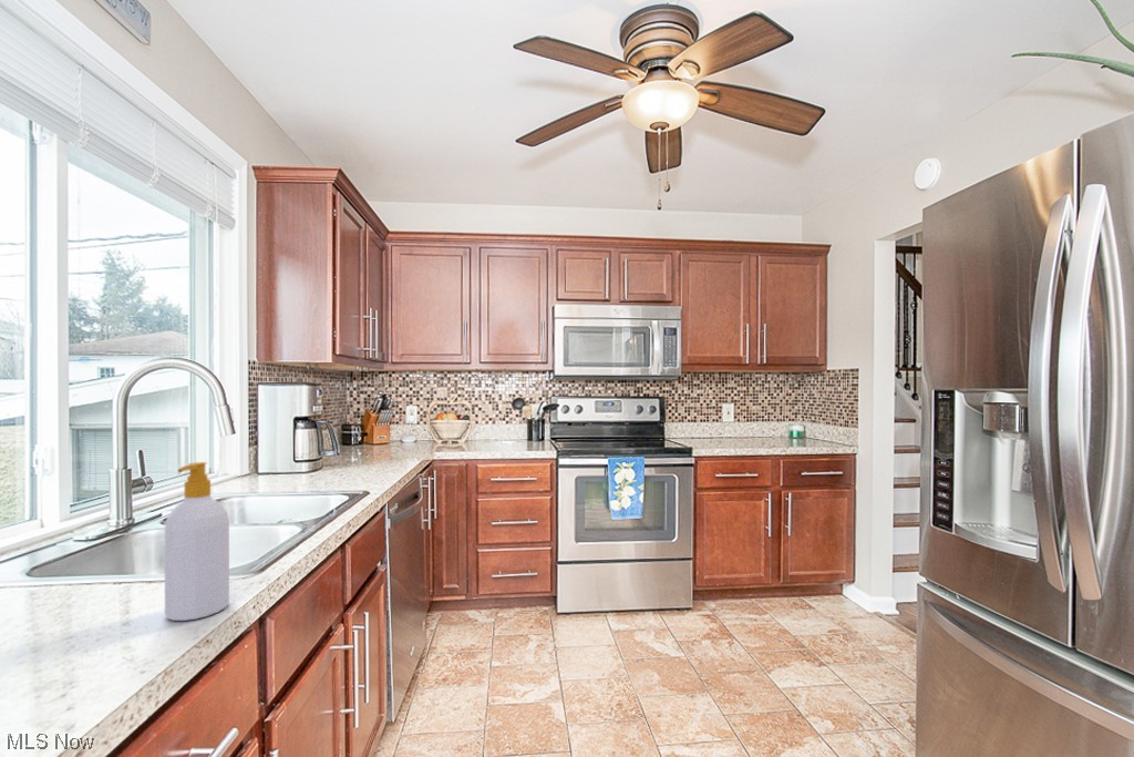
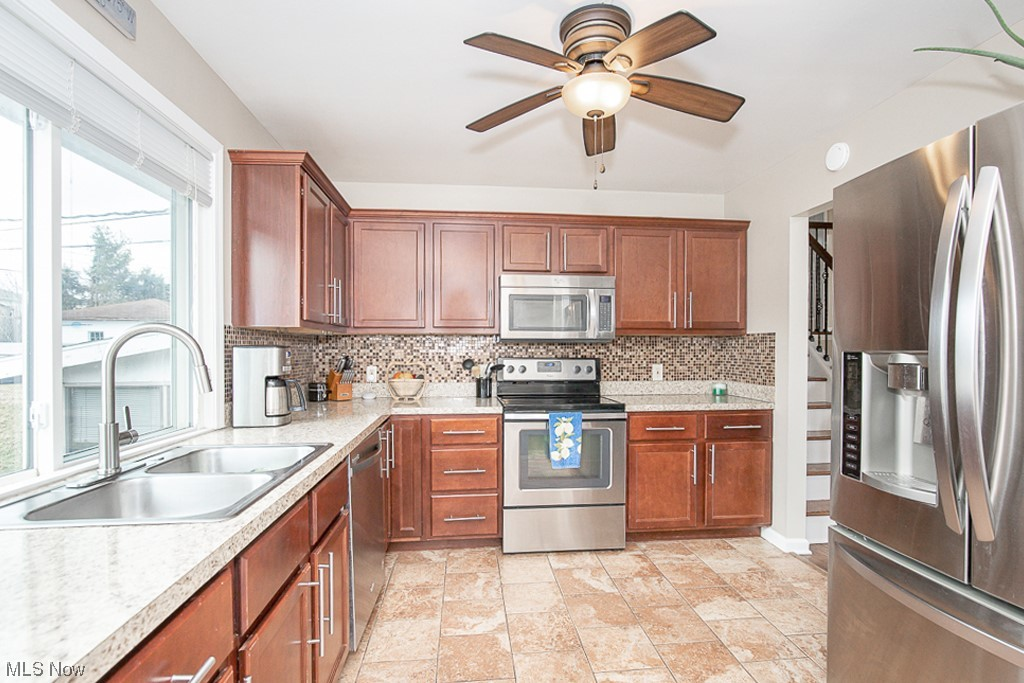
- soap bottle (196, 536)
